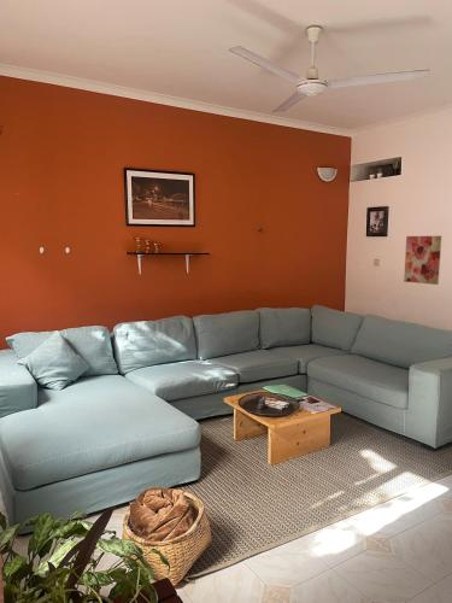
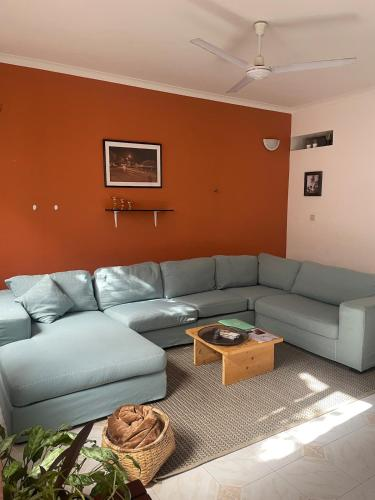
- wall art (422, 259)
